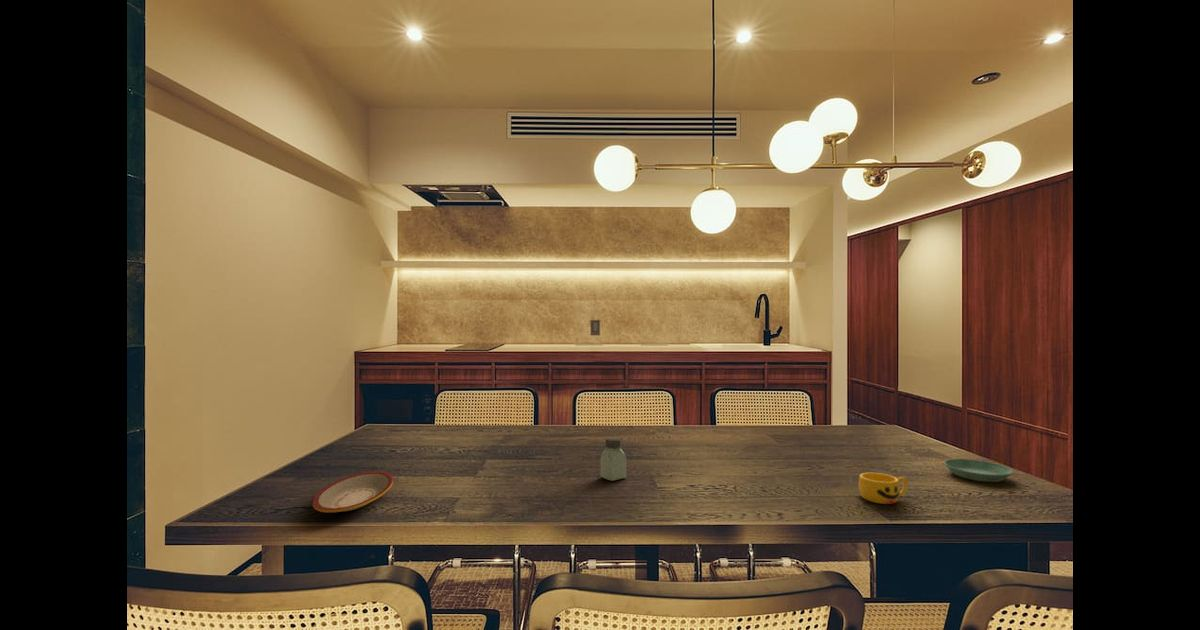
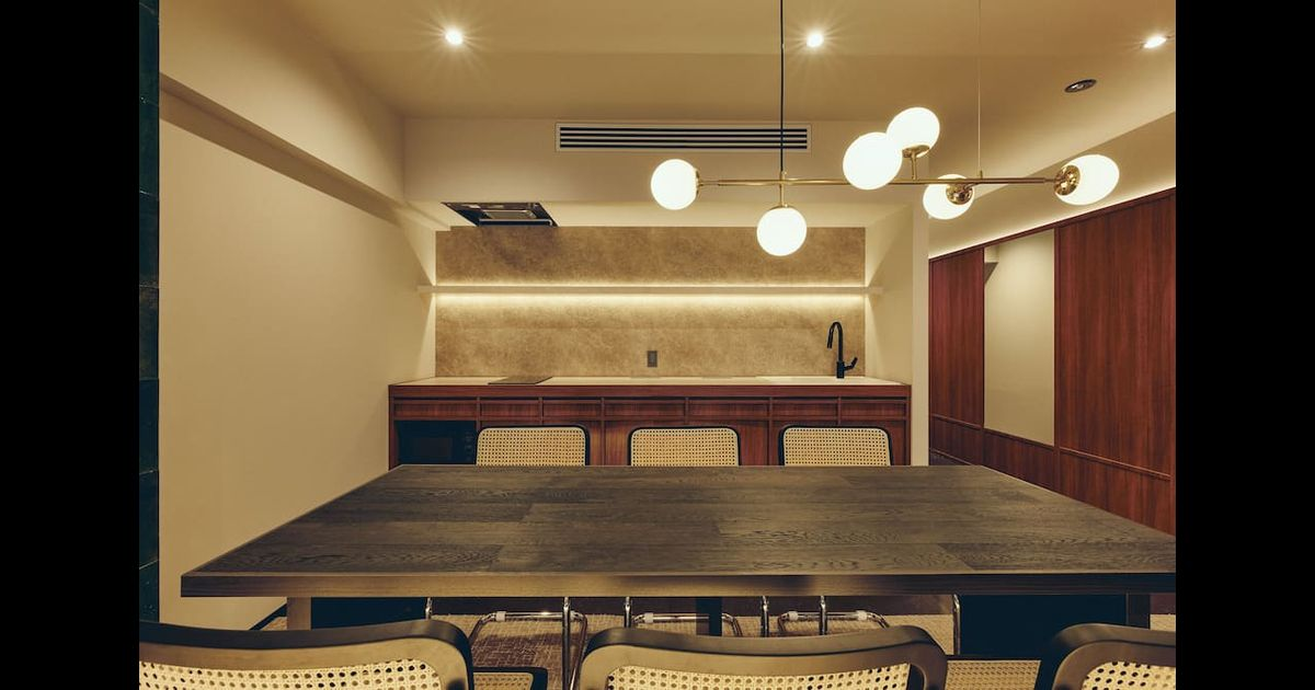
- saucer (977, 471)
- cup (884, 488)
- plate (355, 494)
- saltshaker (613, 458)
